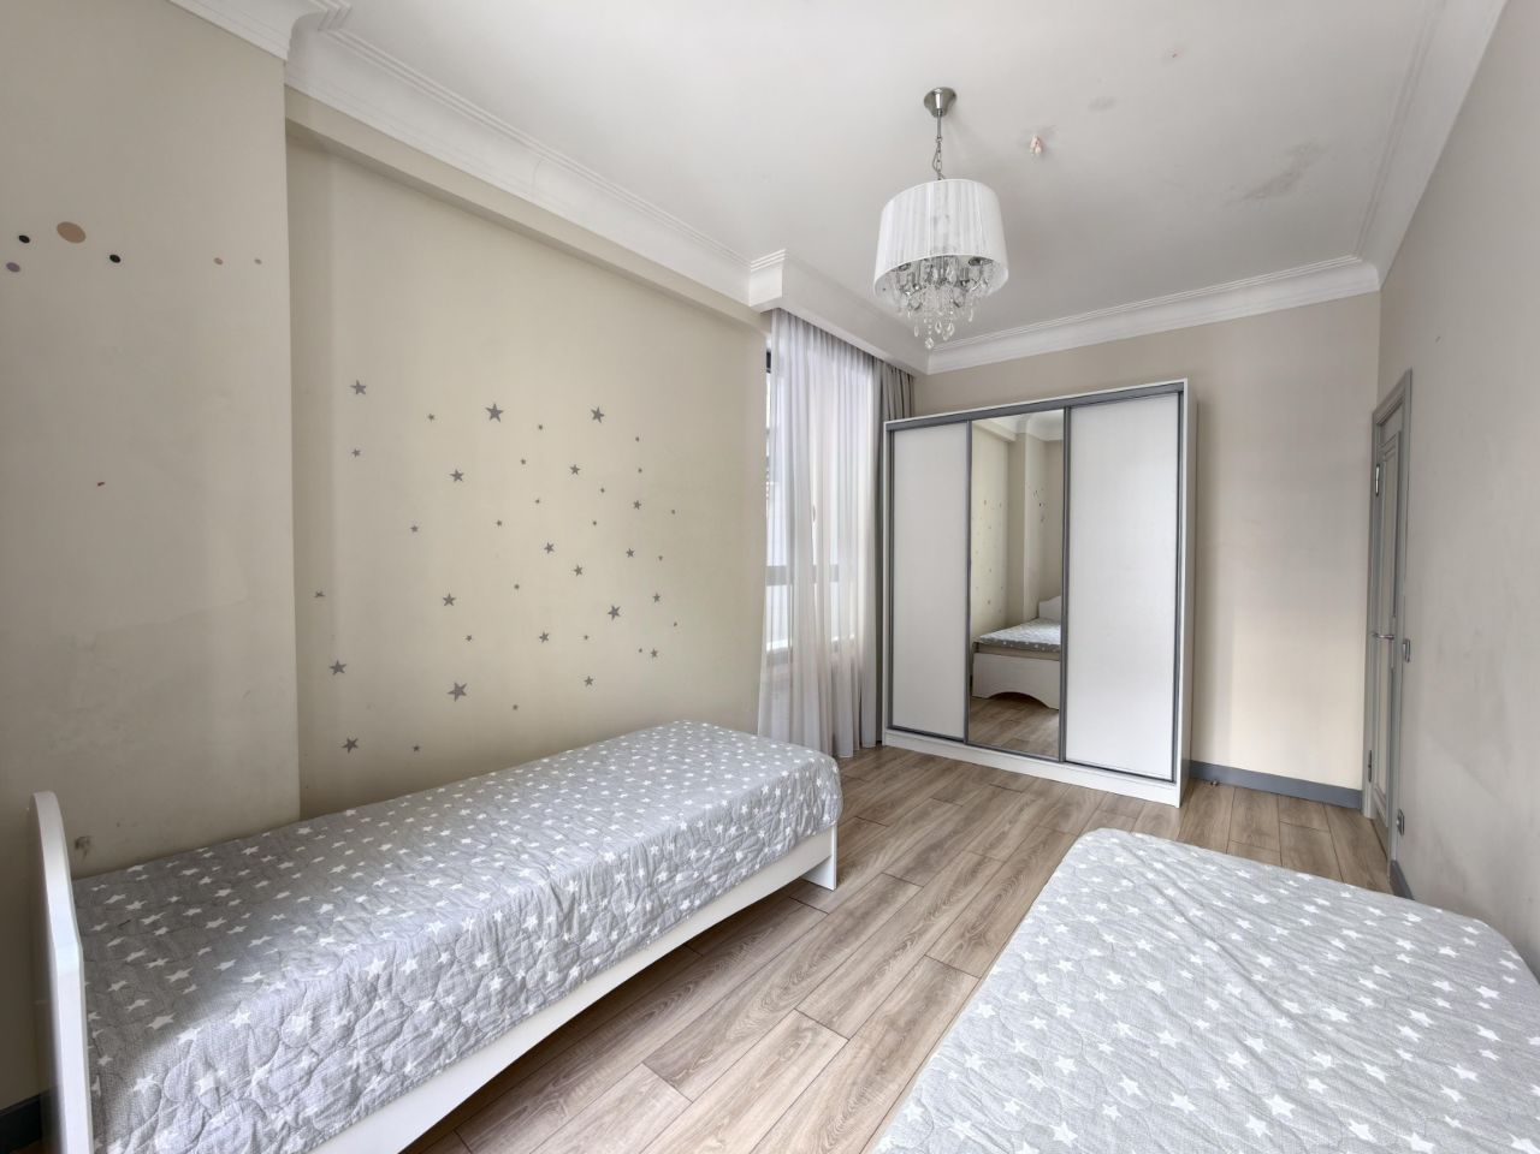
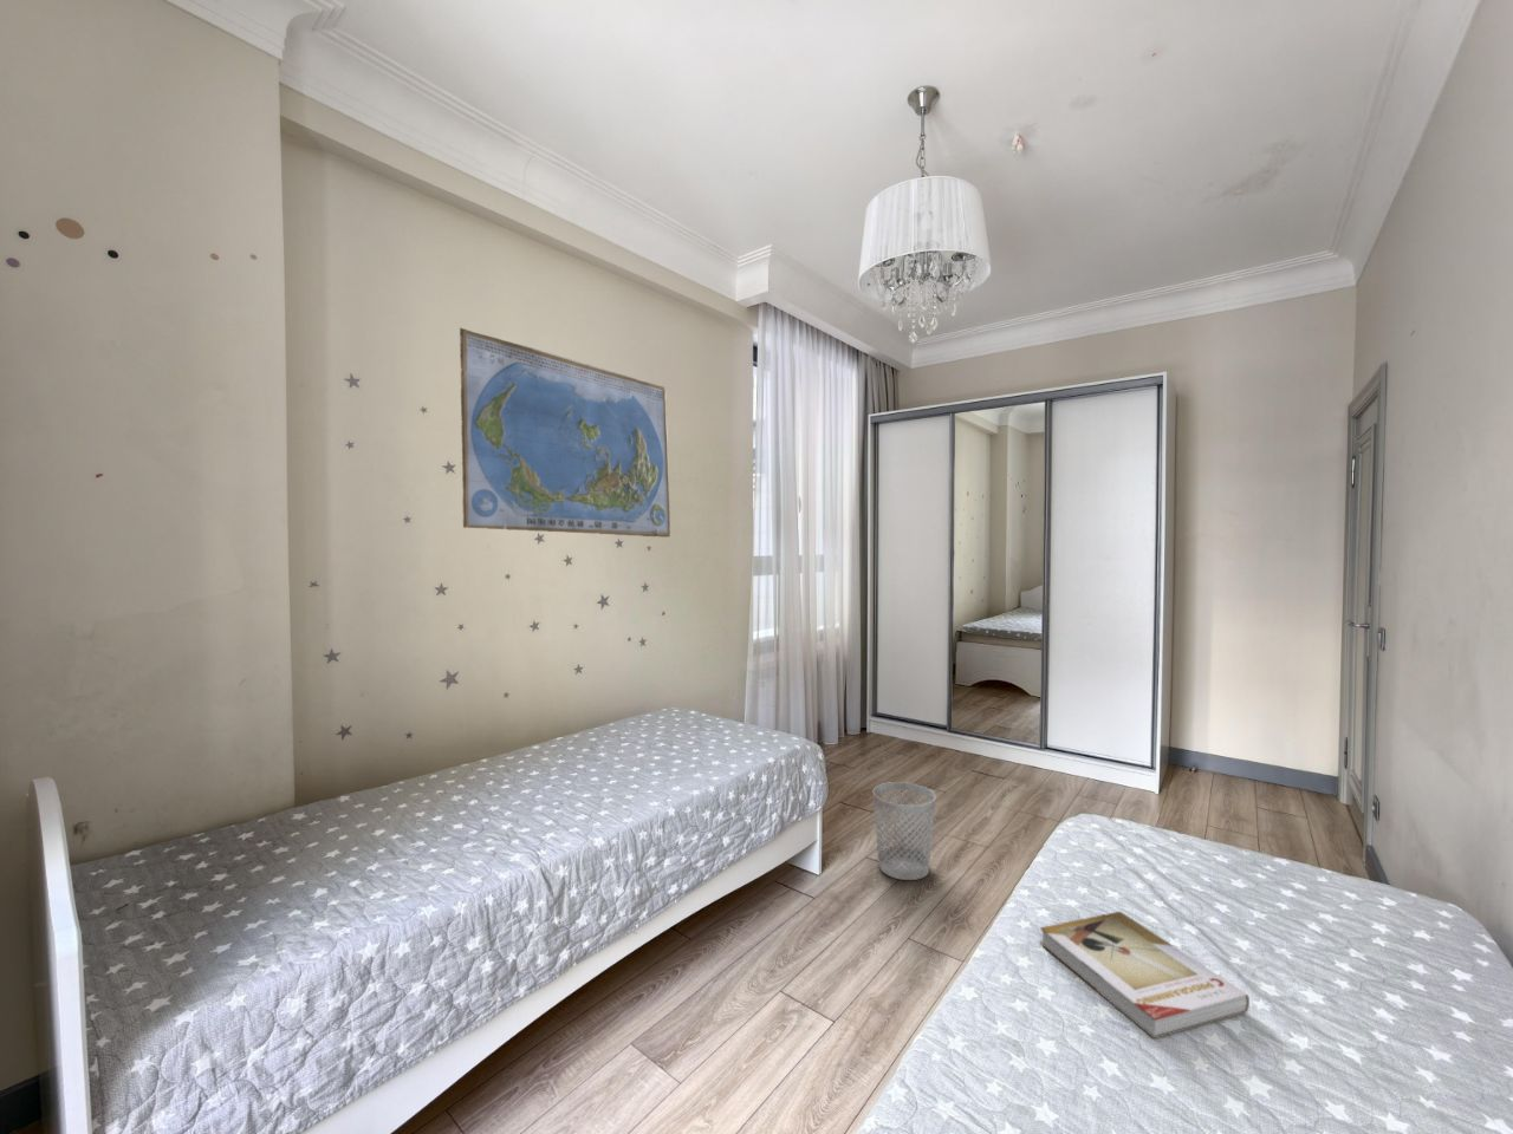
+ book (1135, 966)
+ world map (579, 448)
+ wastebasket (903, 830)
